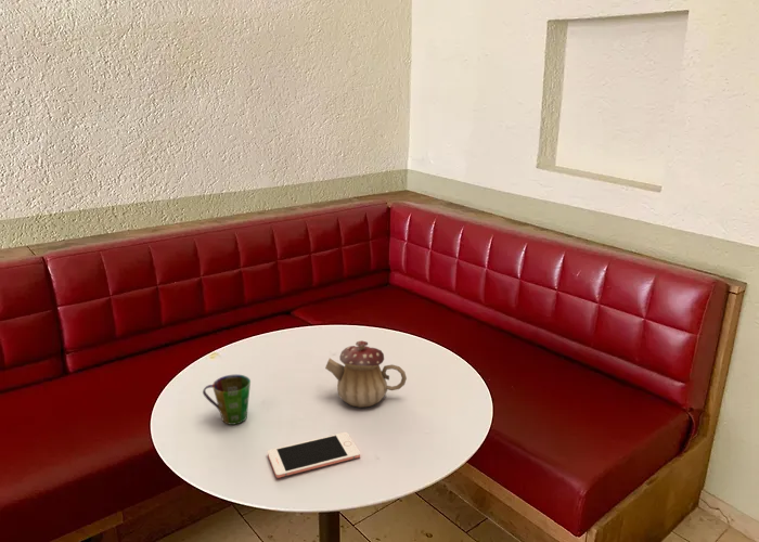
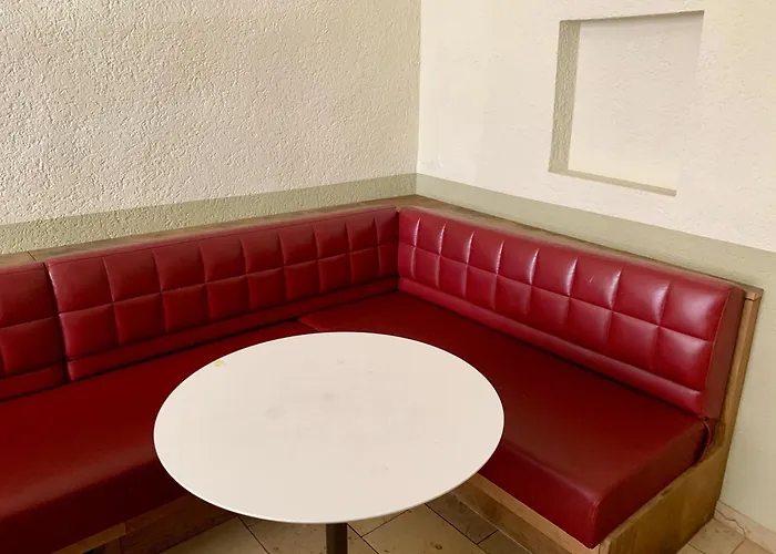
- cup (227, 400)
- teapot (365, 369)
- cell phone (313, 453)
